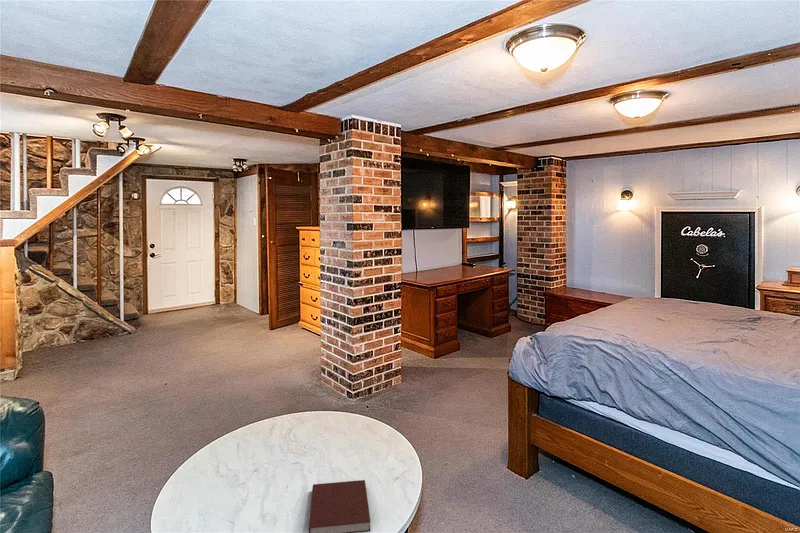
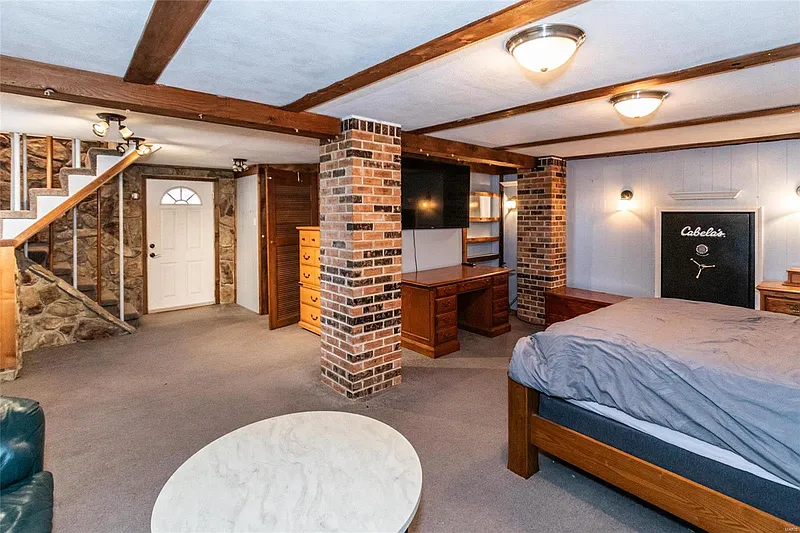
- notebook (339, 506)
